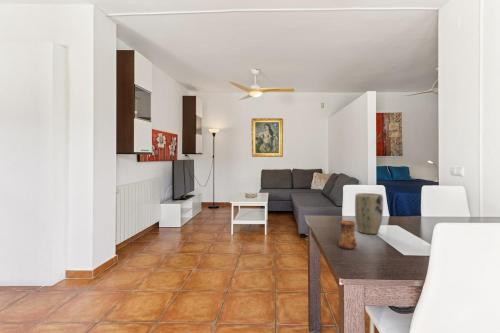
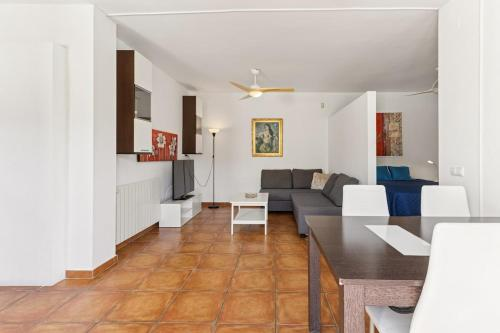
- cup (347, 234)
- plant pot (368, 213)
